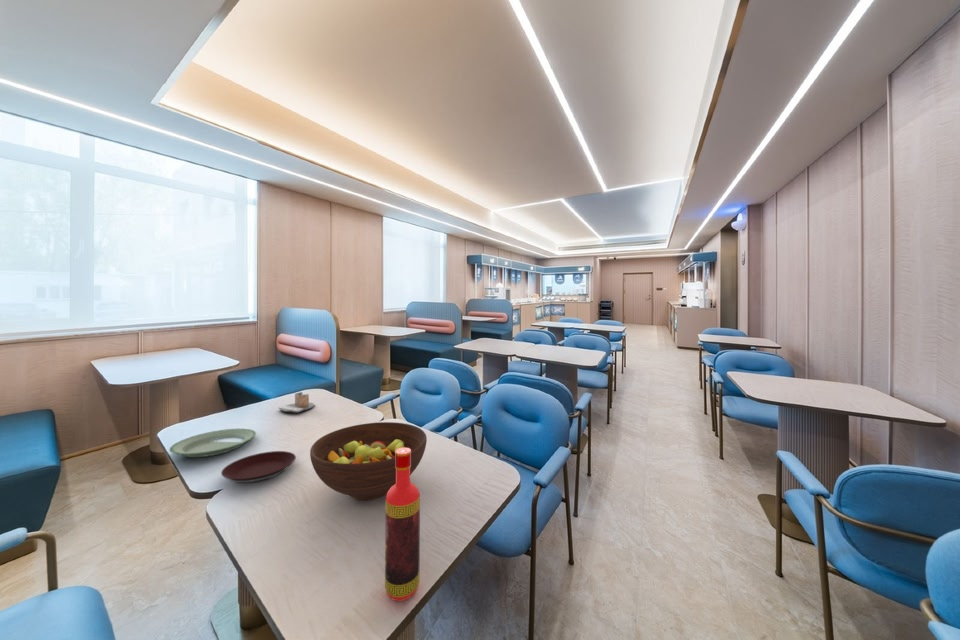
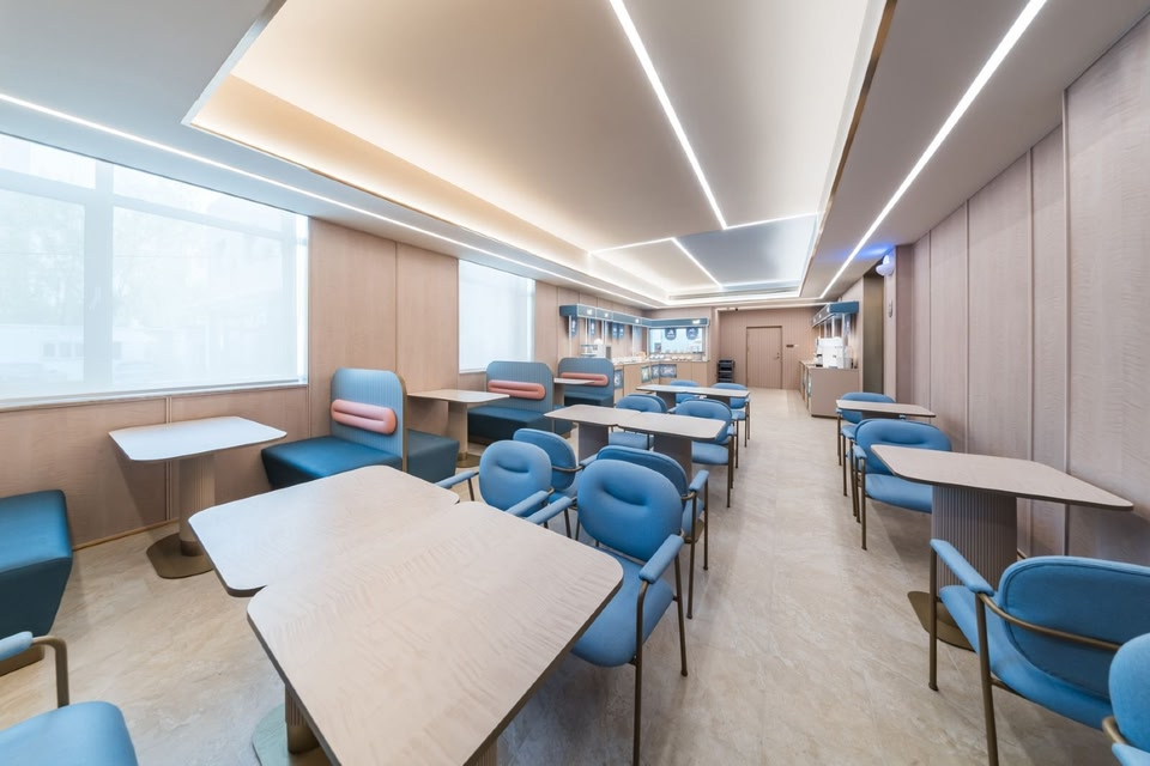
- bottle (402, 520)
- plate (260, 467)
- fruit bowl (371, 464)
- plate (215, 443)
- napkin holder (298, 400)
